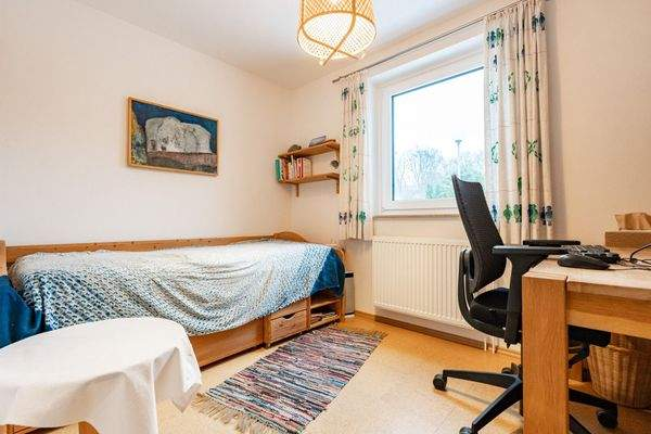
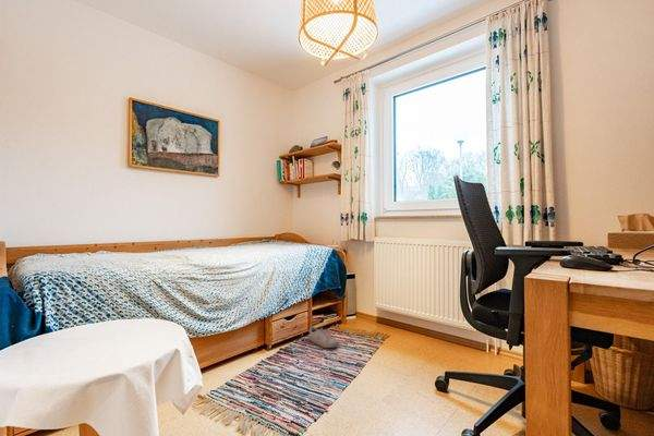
+ shoe (323, 336)
